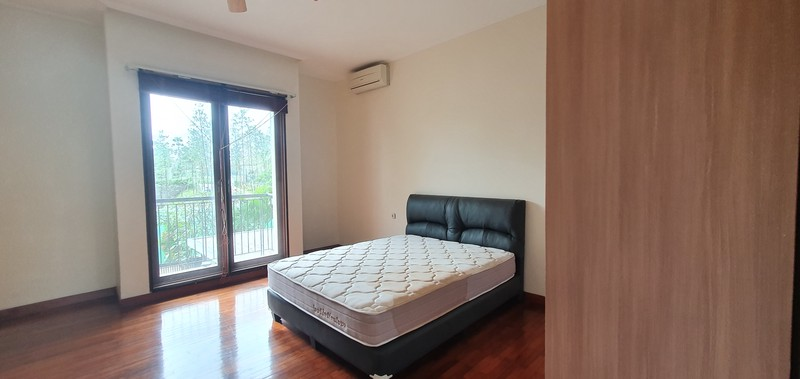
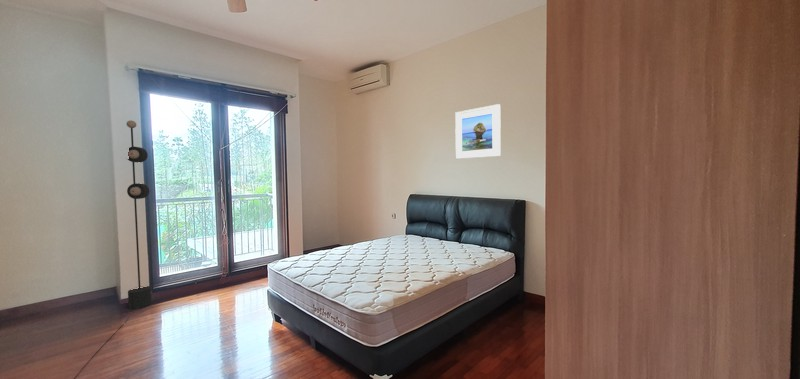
+ floor lamp (135, 224)
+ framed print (476, 133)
